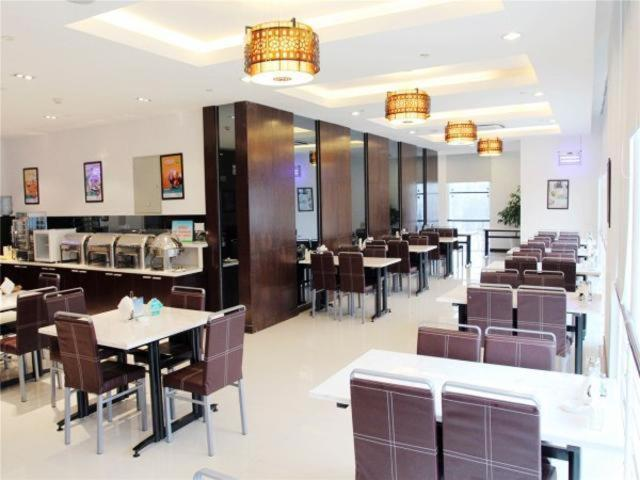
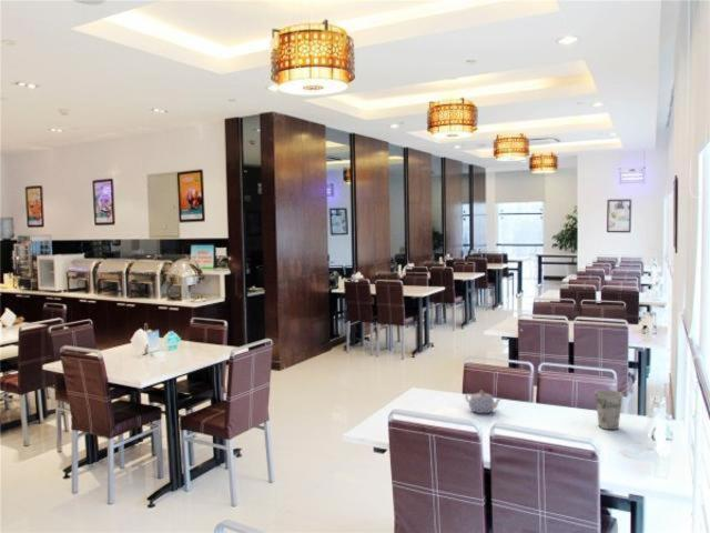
+ cup (608, 410)
+ teapot (483, 401)
